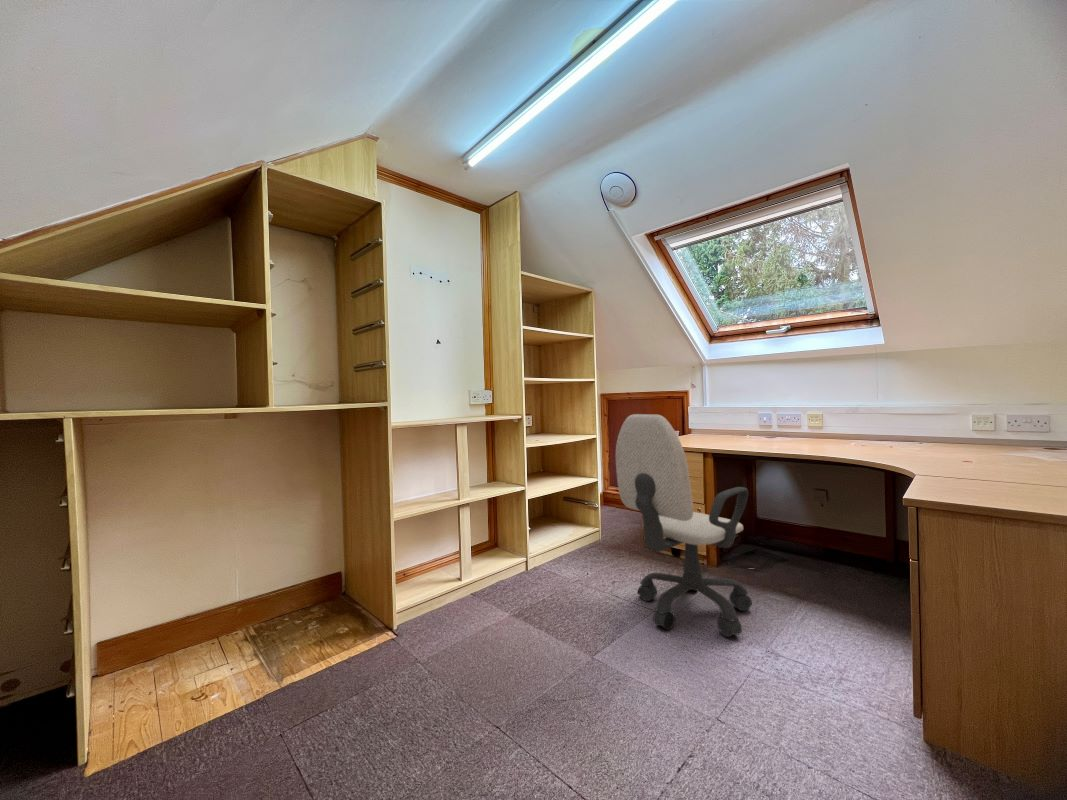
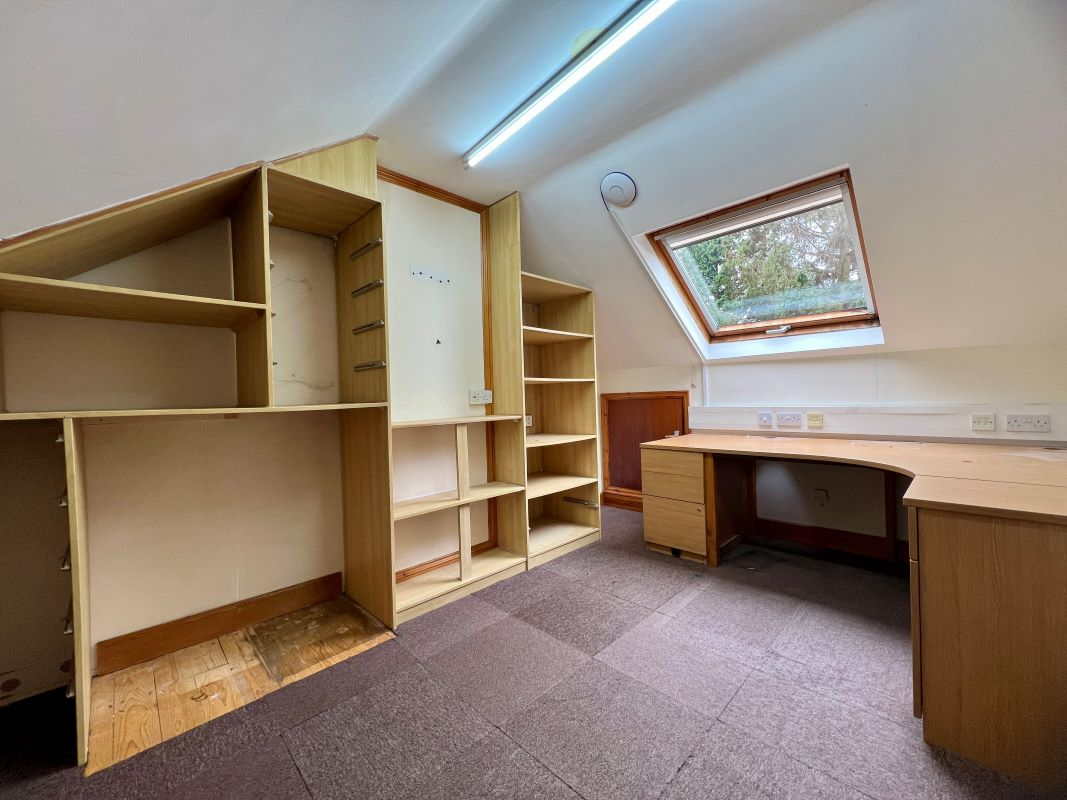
- office chair (682, 513)
